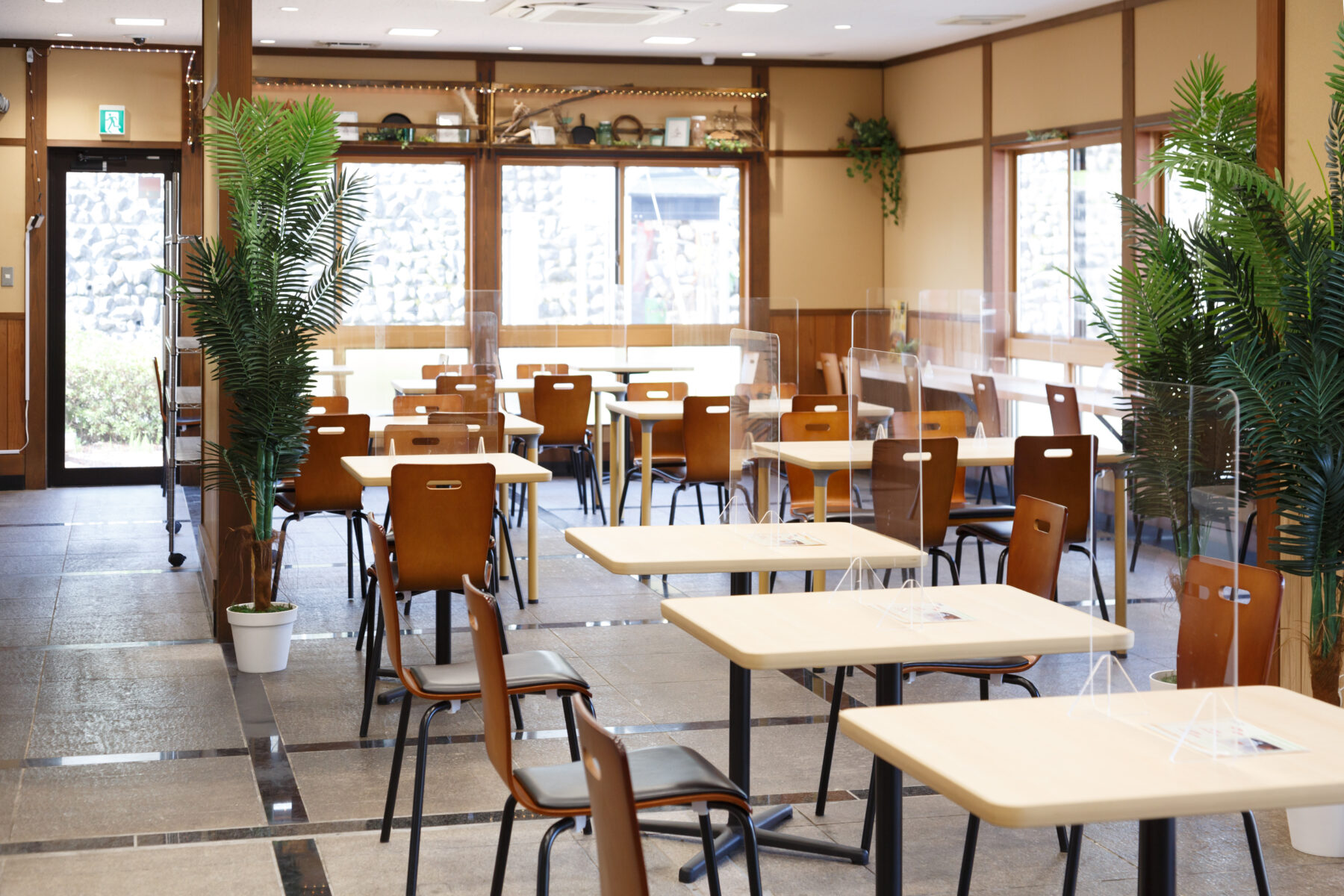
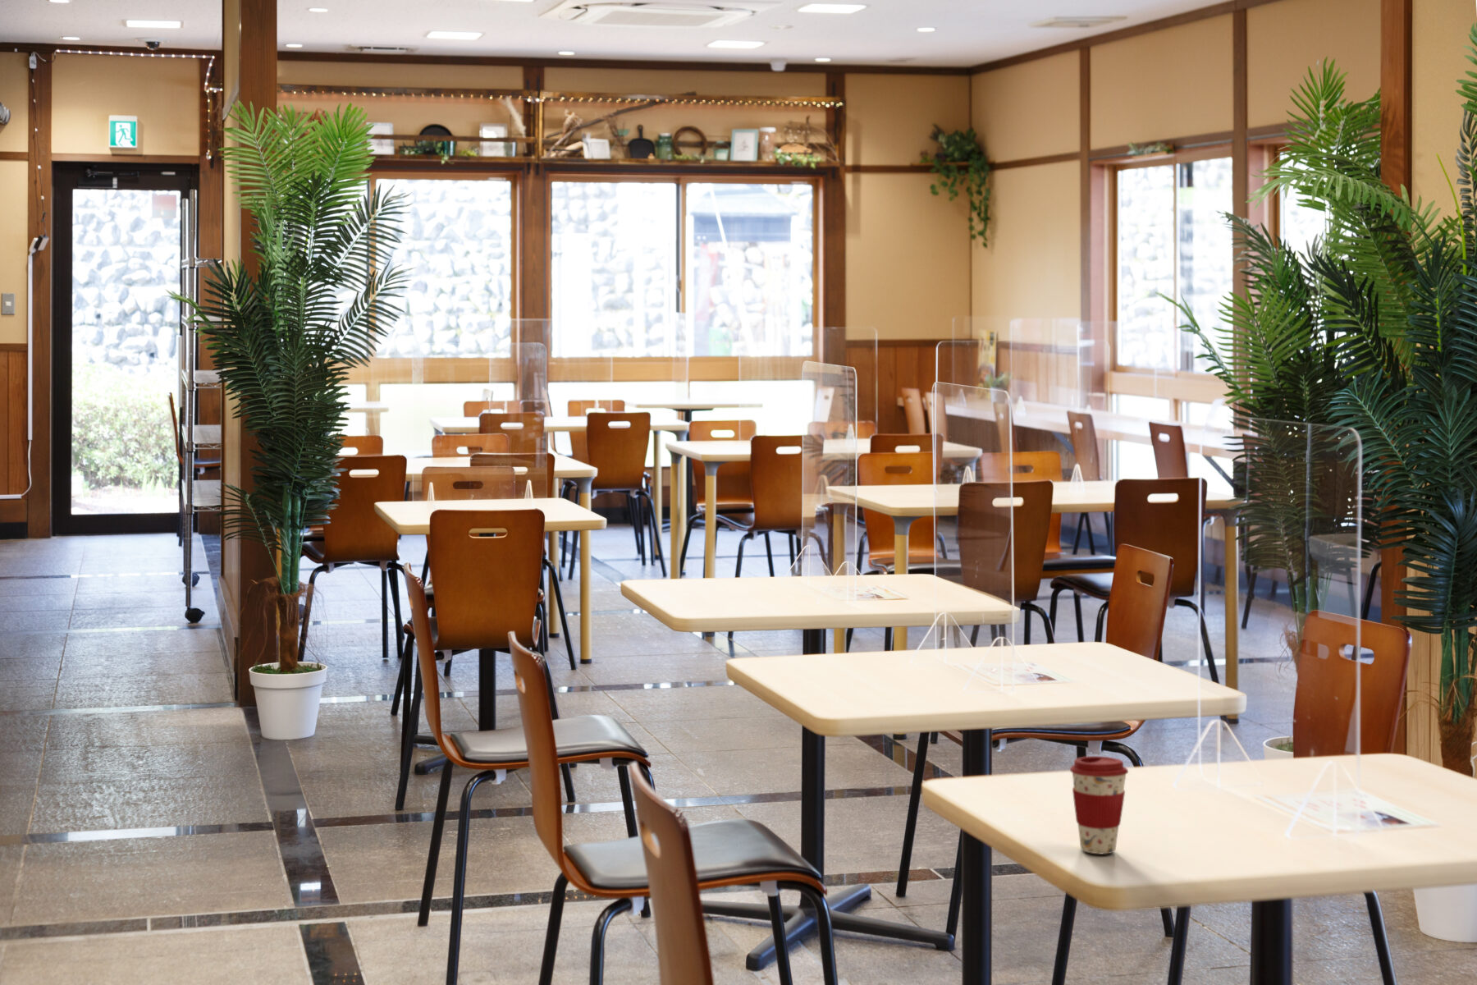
+ coffee cup (1098, 805)
